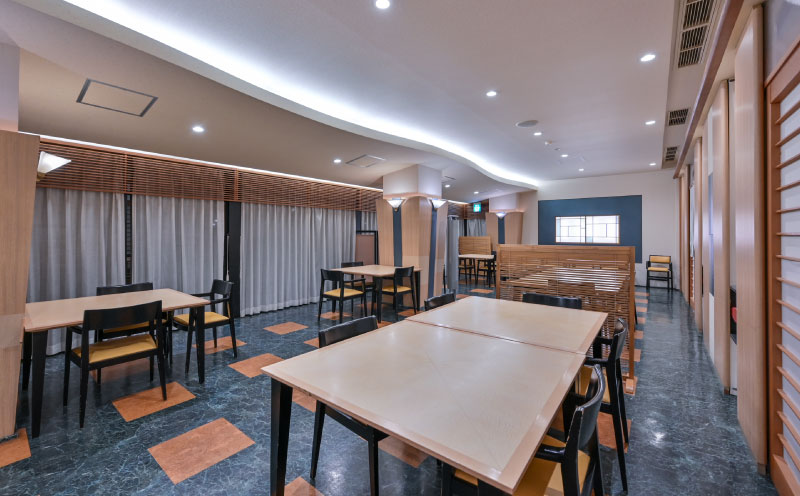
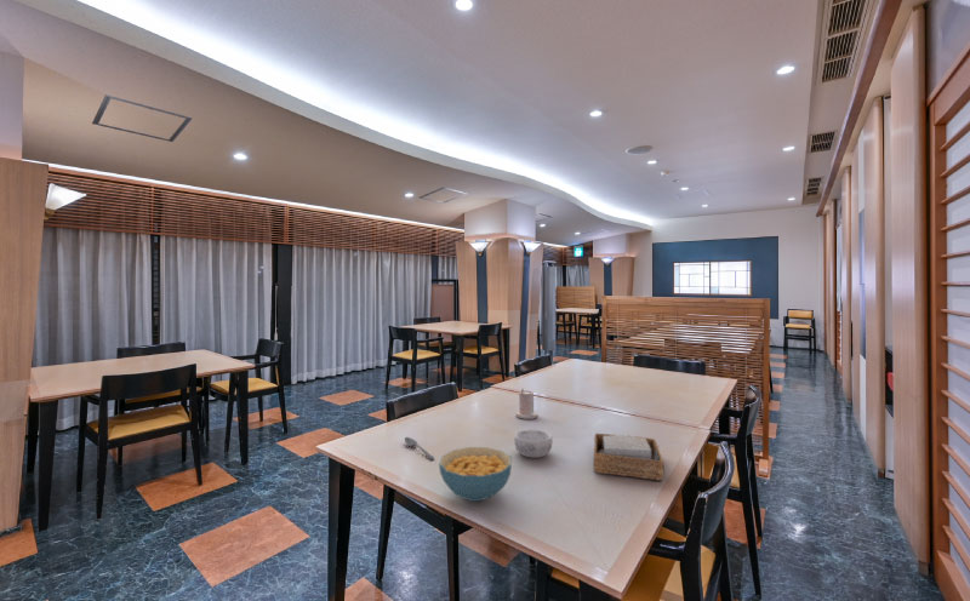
+ cereal bowl (475, 477)
+ napkin holder (626, 452)
+ spoon (418, 446)
+ candle (526, 402)
+ decorative bowl (531, 442)
